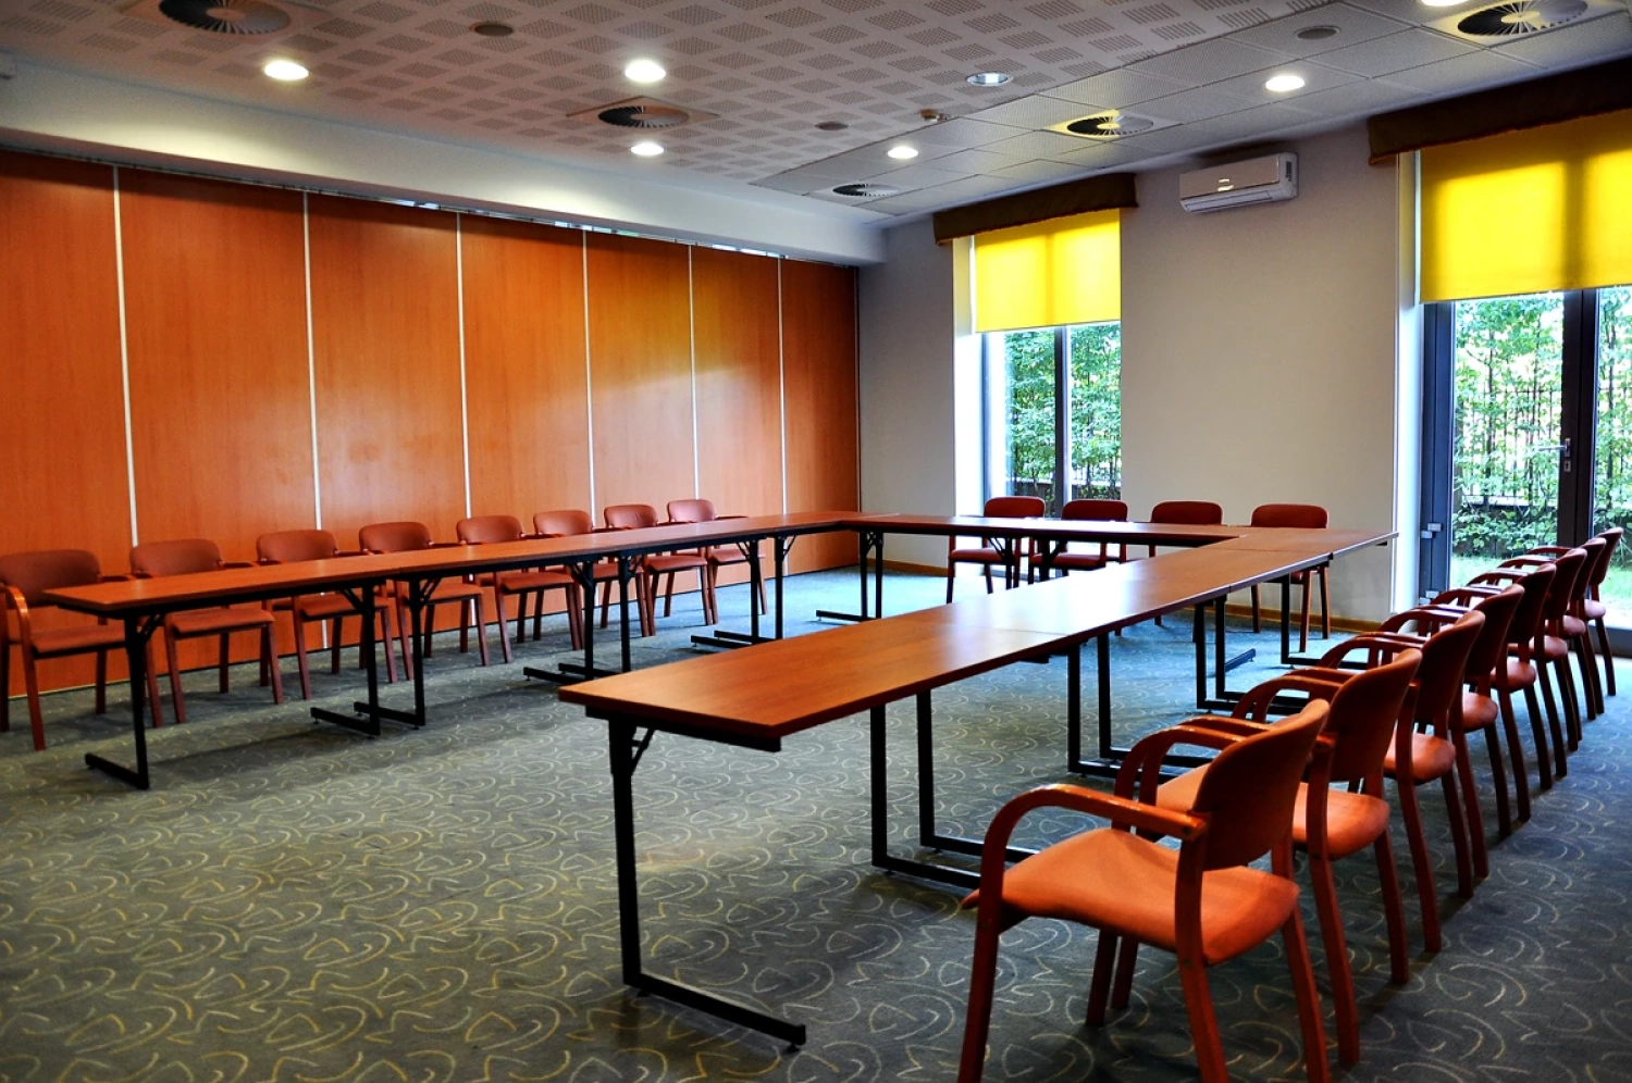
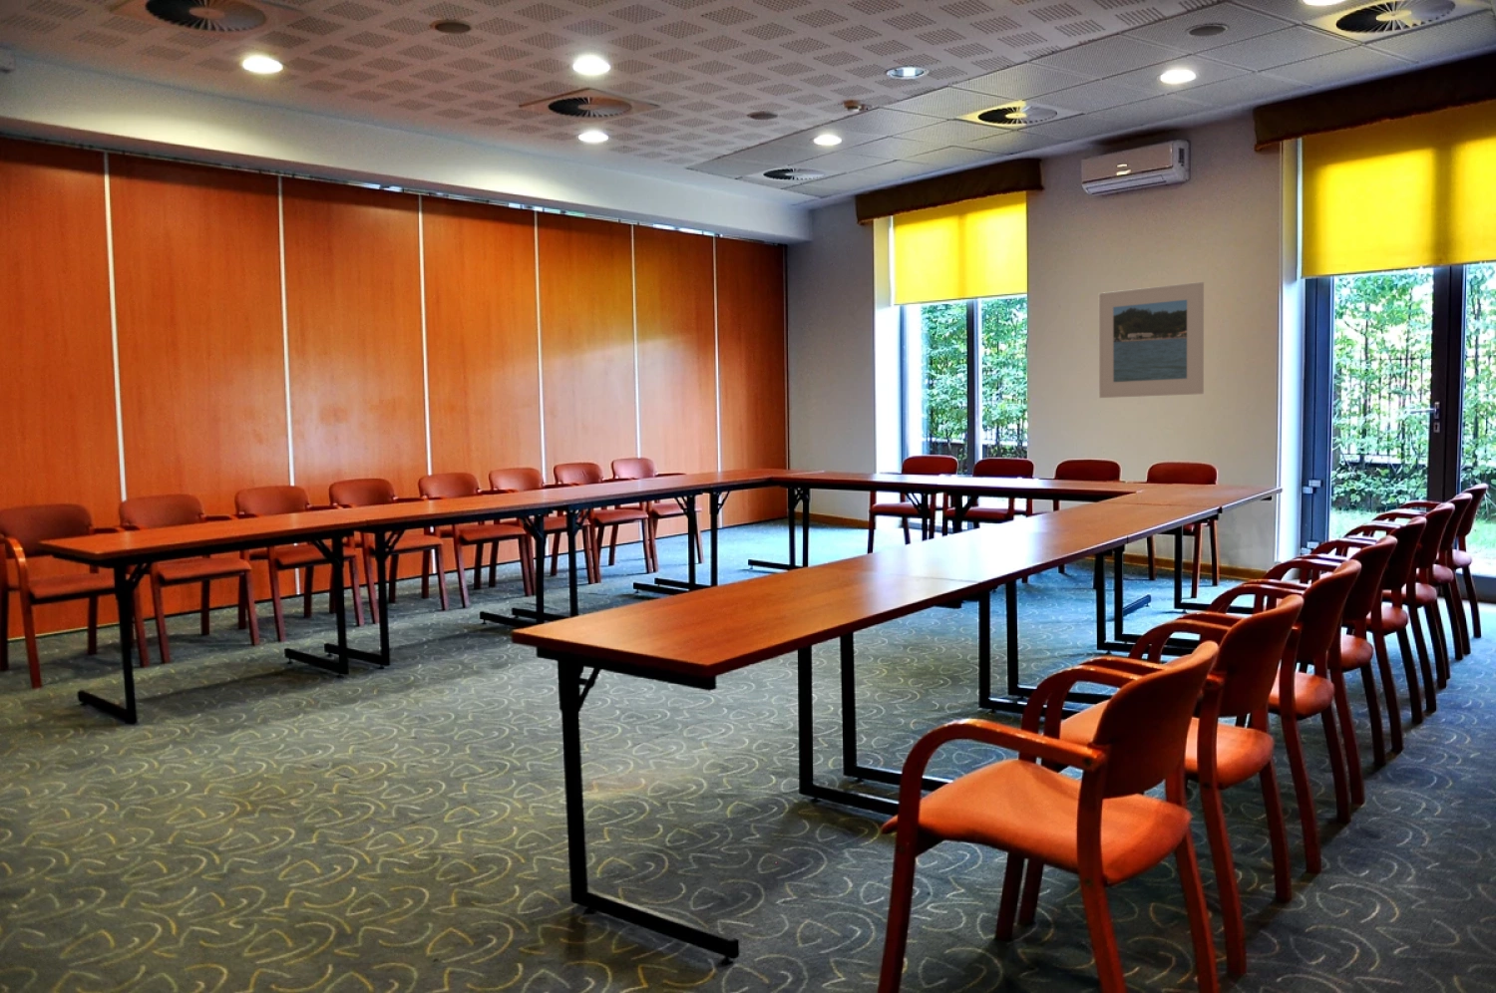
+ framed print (1149, 342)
